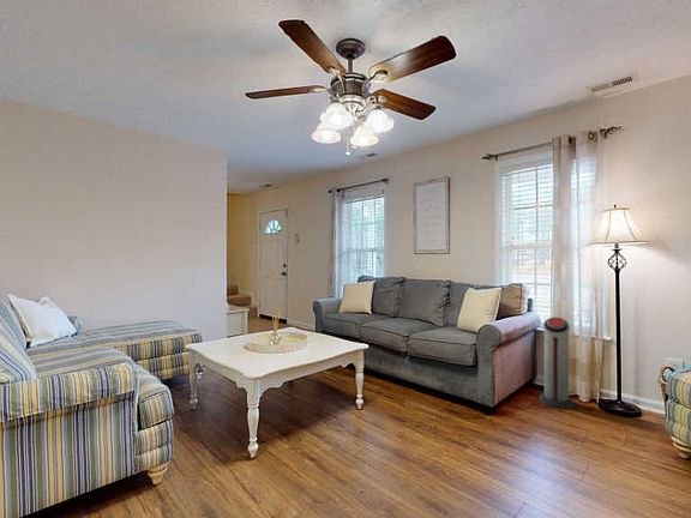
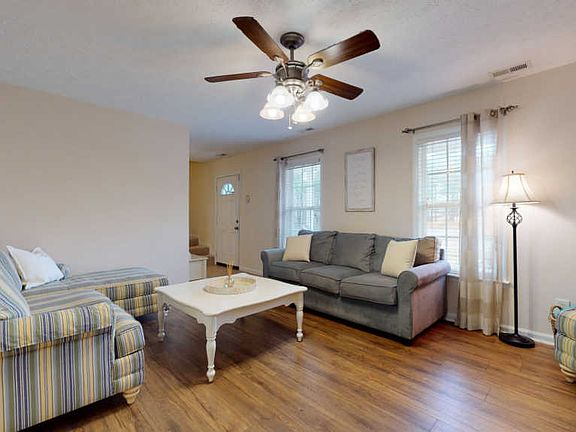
- air purifier (555, 360)
